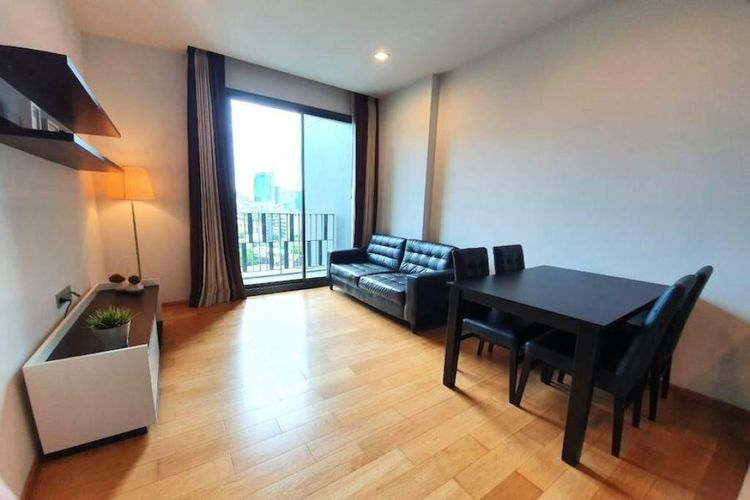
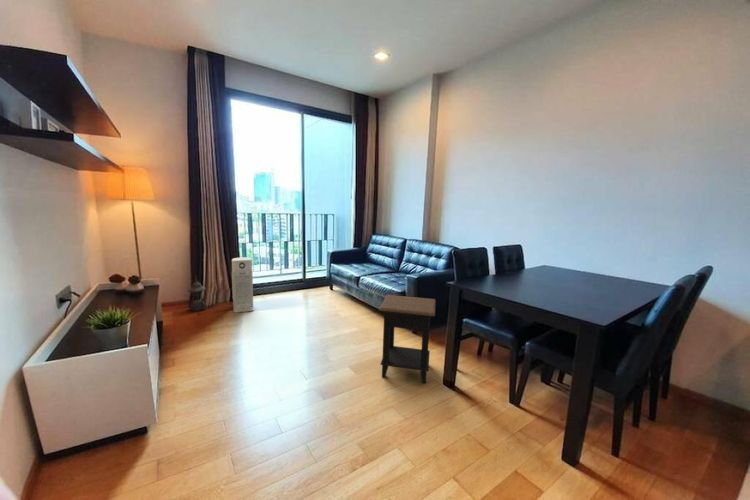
+ air purifier (242, 283)
+ lantern (197, 292)
+ side table (407, 328)
